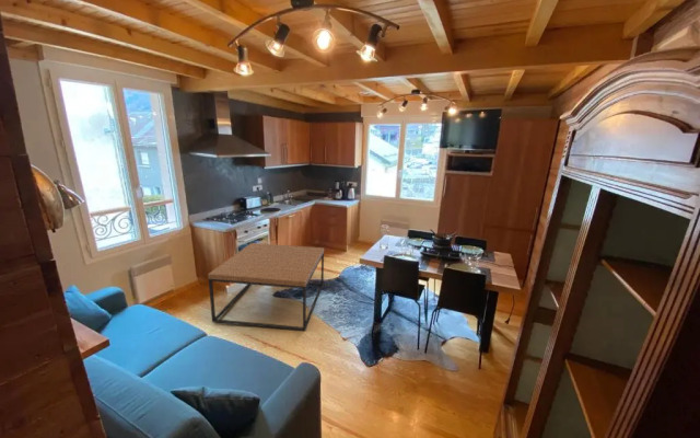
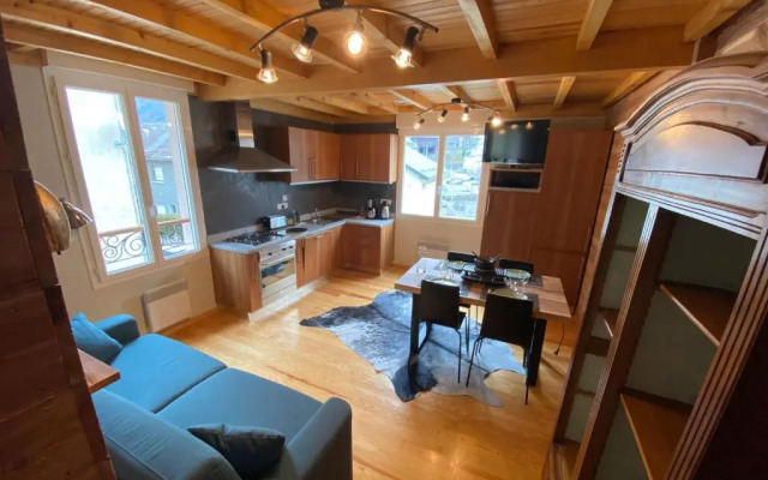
- coffee table (275, 280)
